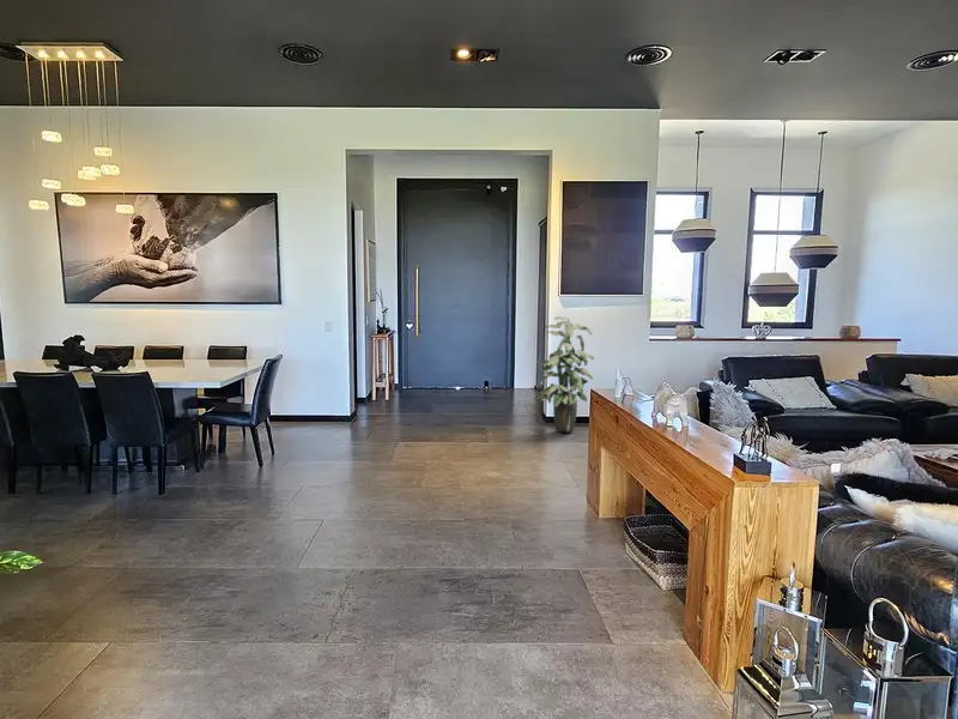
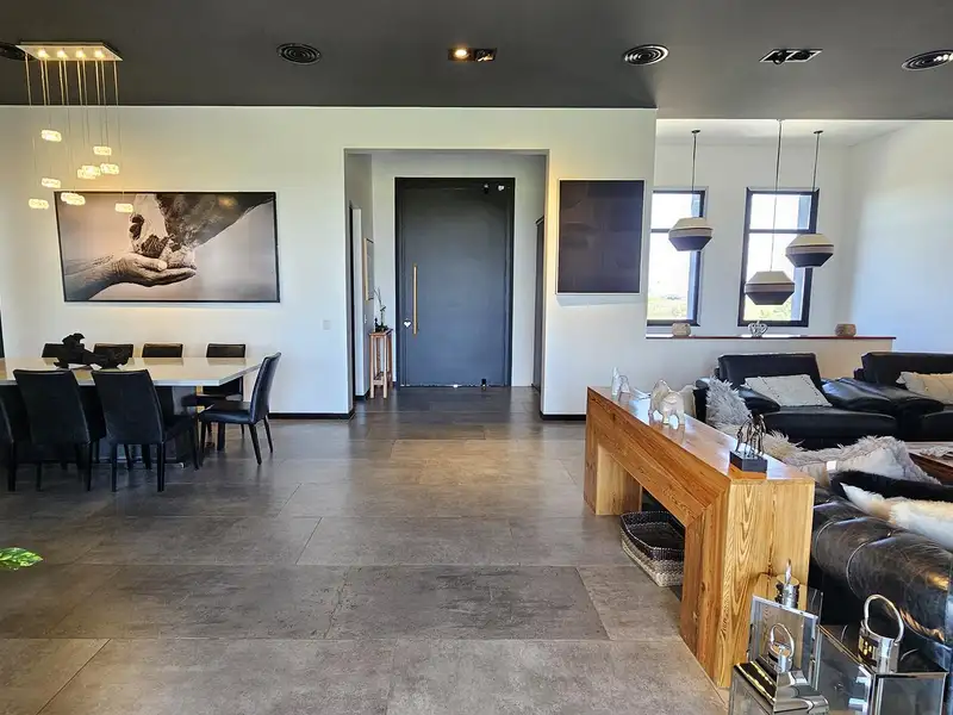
- indoor plant (563, 374)
